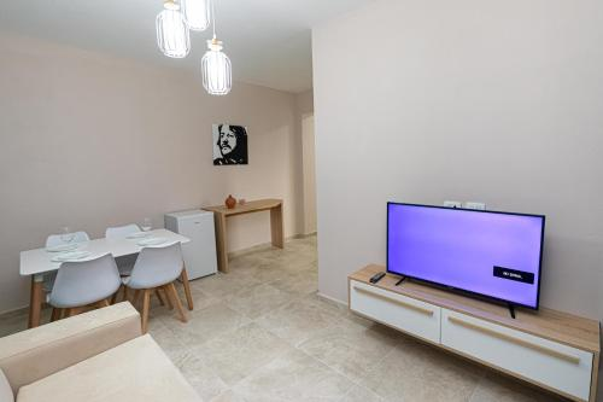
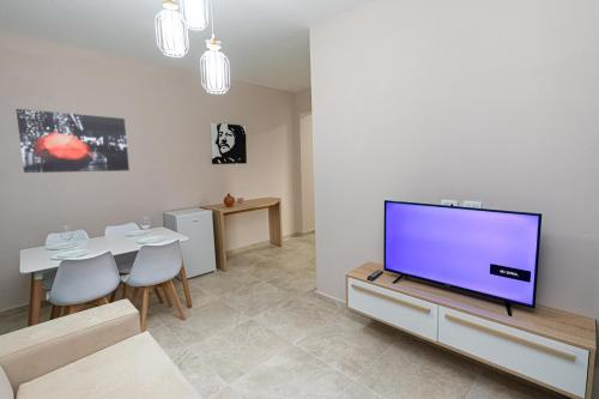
+ wall art (78, 143)
